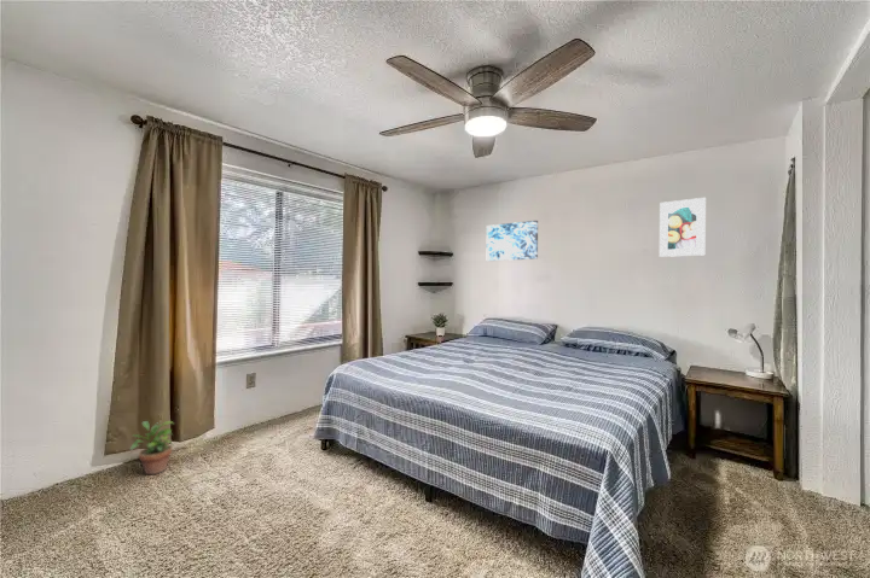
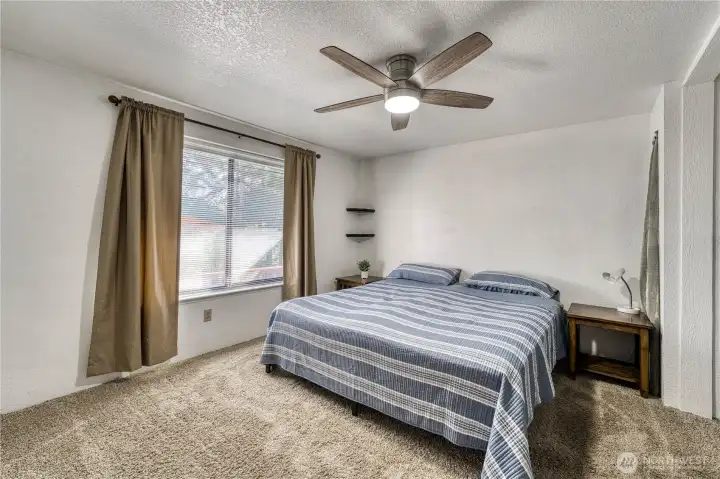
- potted plant (150, 446)
- wall art (511, 241)
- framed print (682, 228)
